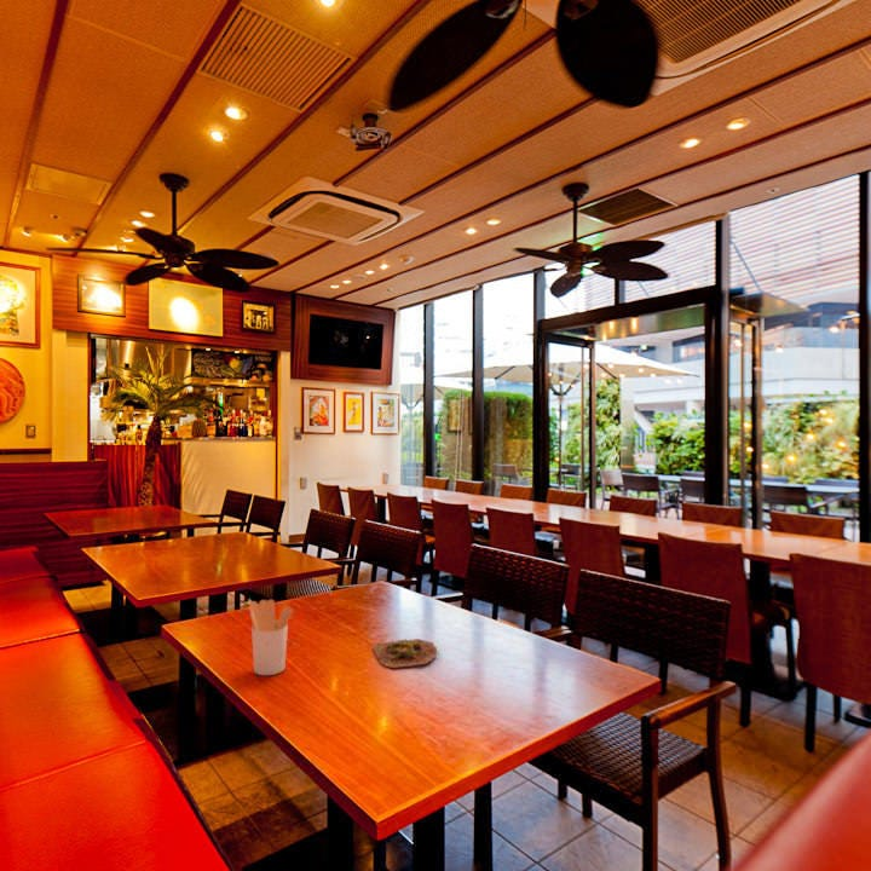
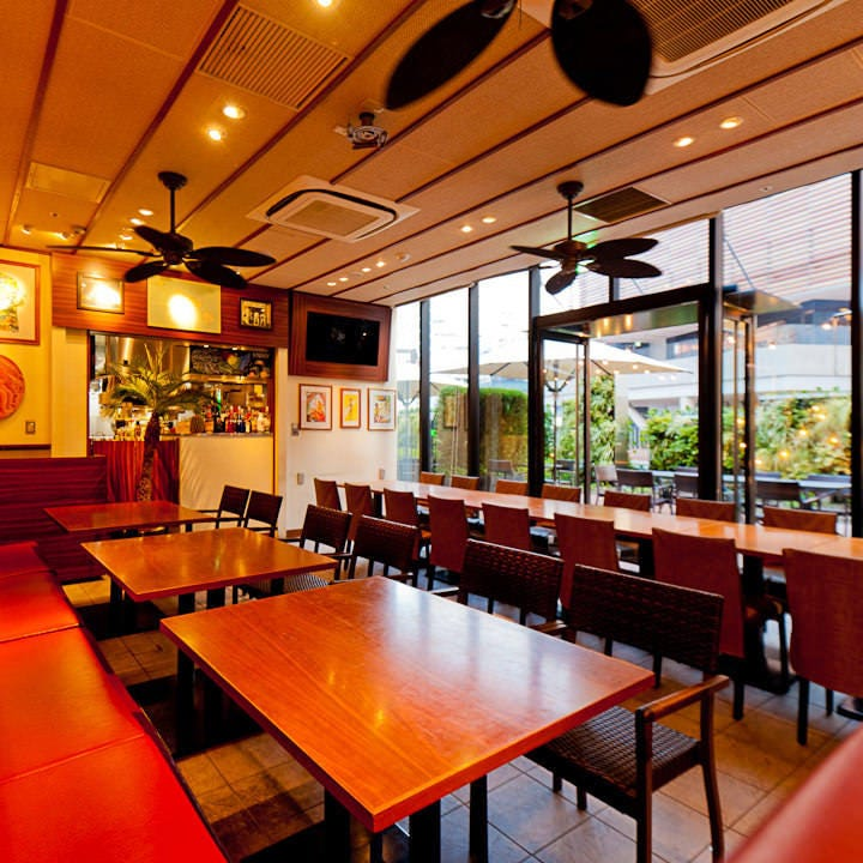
- utensil holder (266, 634)
- succulent plant (406, 647)
